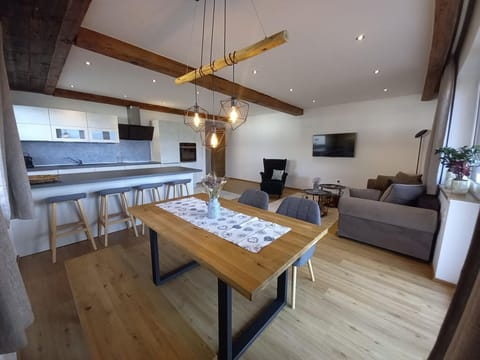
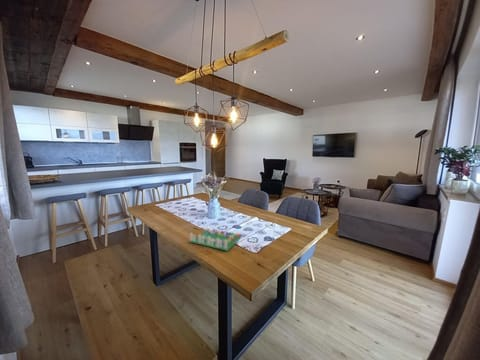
+ board game (216, 235)
